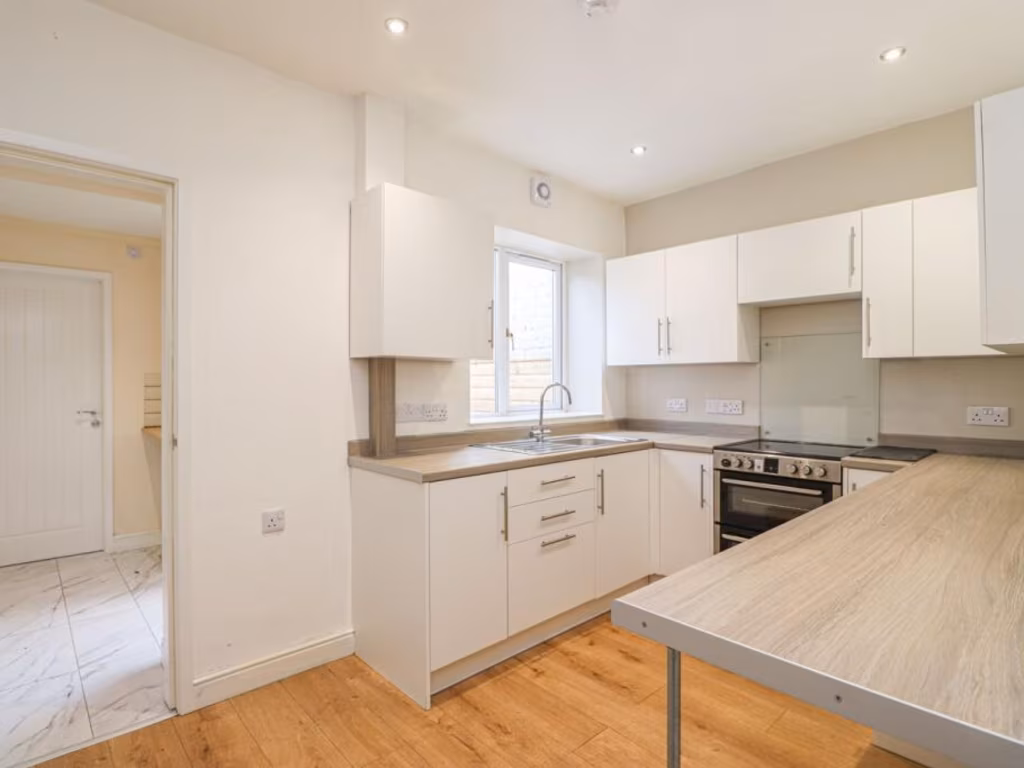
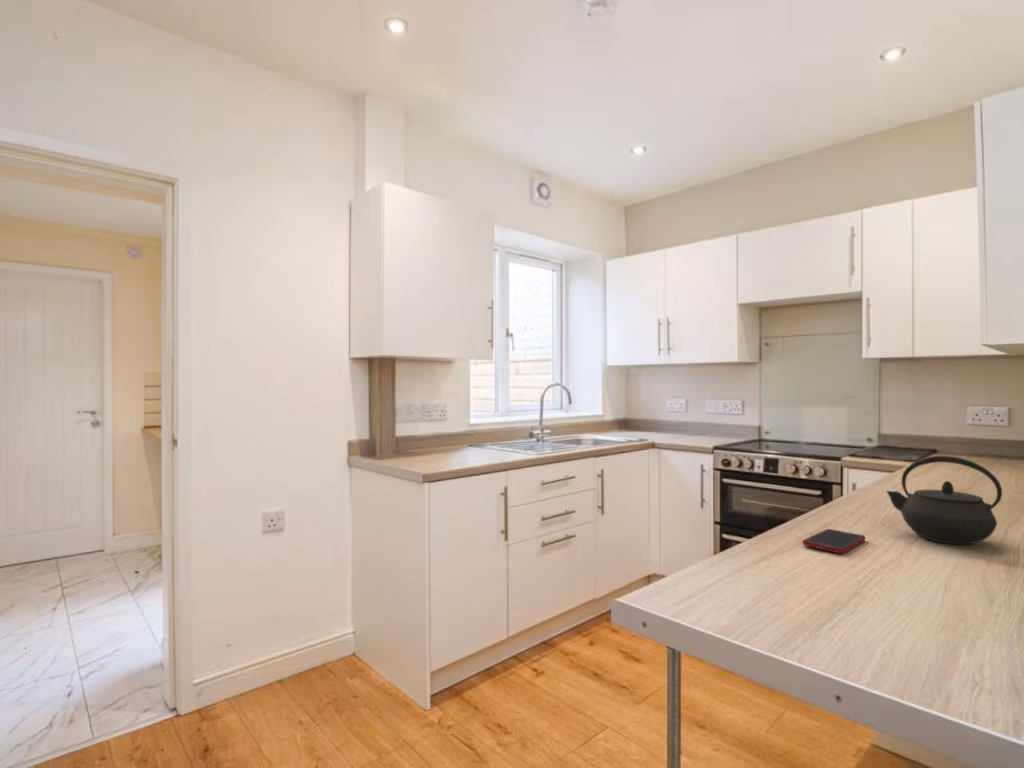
+ kettle (940, 496)
+ cell phone (834, 540)
